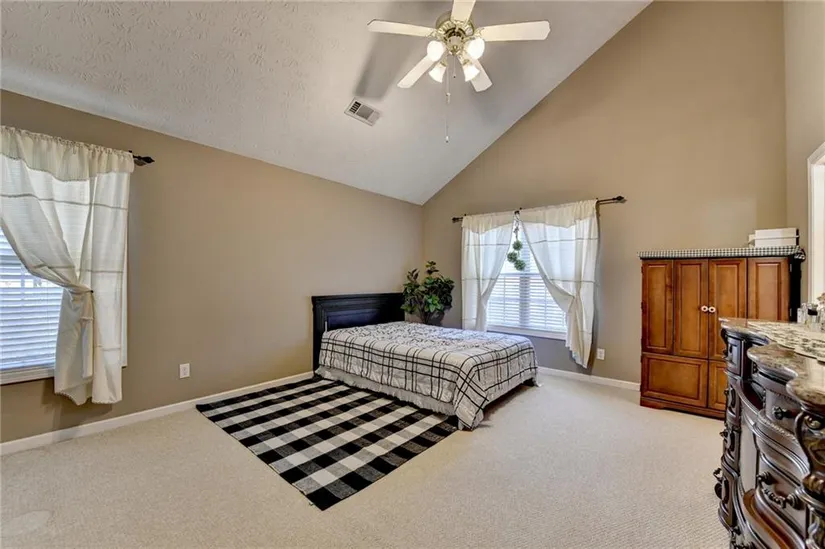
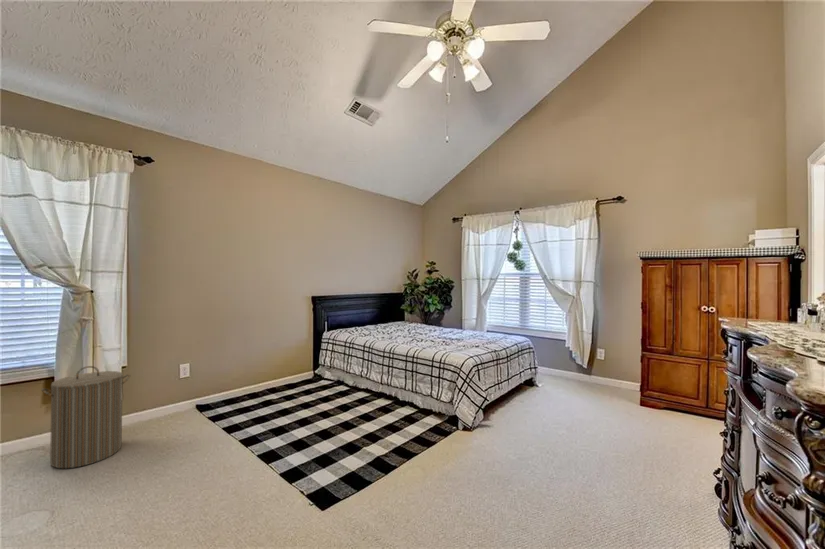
+ laundry hamper (88, 410)
